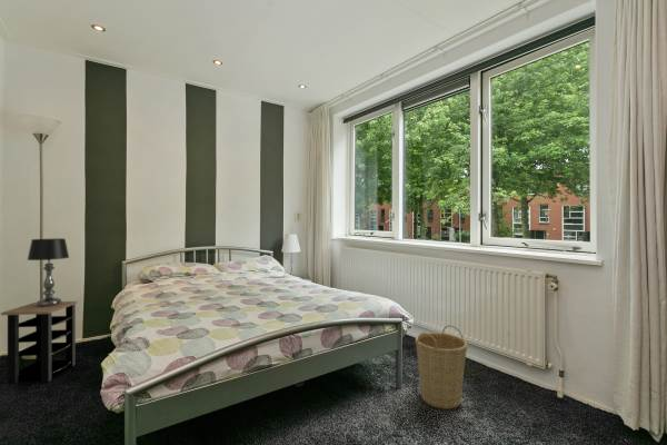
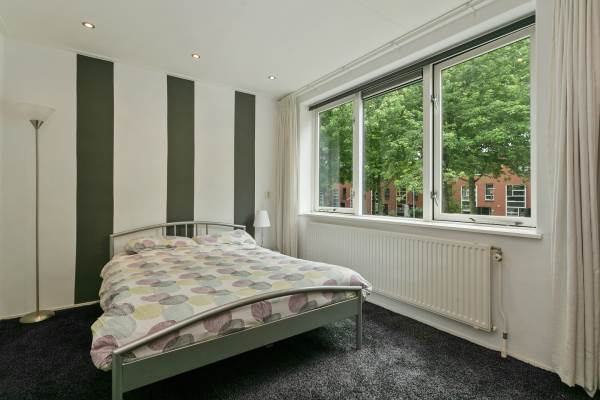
- side table (42, 339)
- table lamp (49, 271)
- basket (440, 364)
